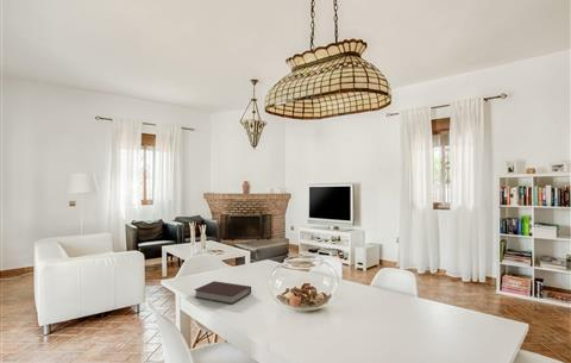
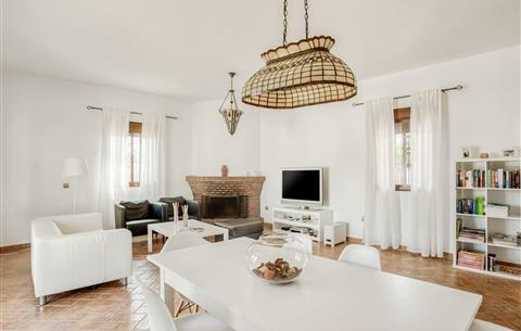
- book (222, 292)
